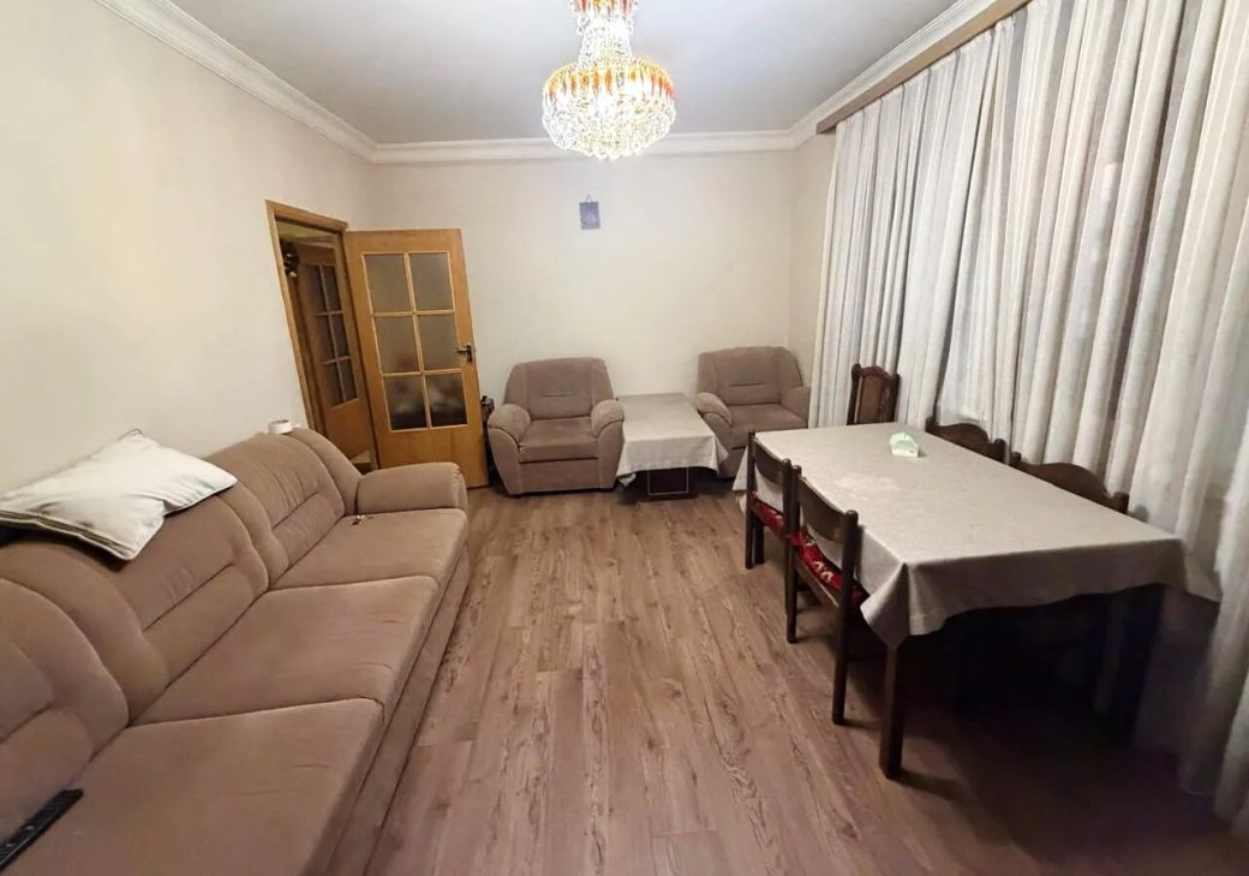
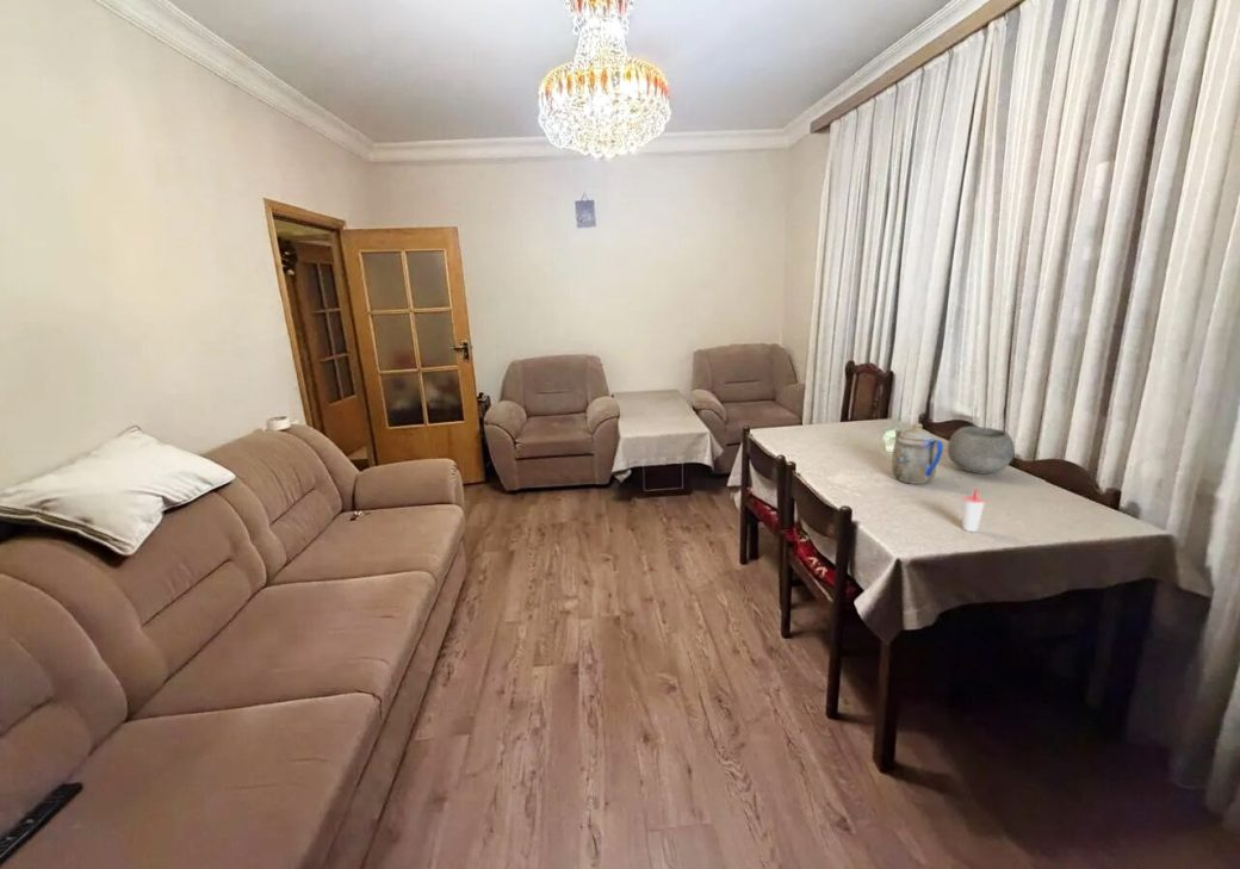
+ bowl (979, 451)
+ cup (972, 509)
+ teapot (914, 452)
